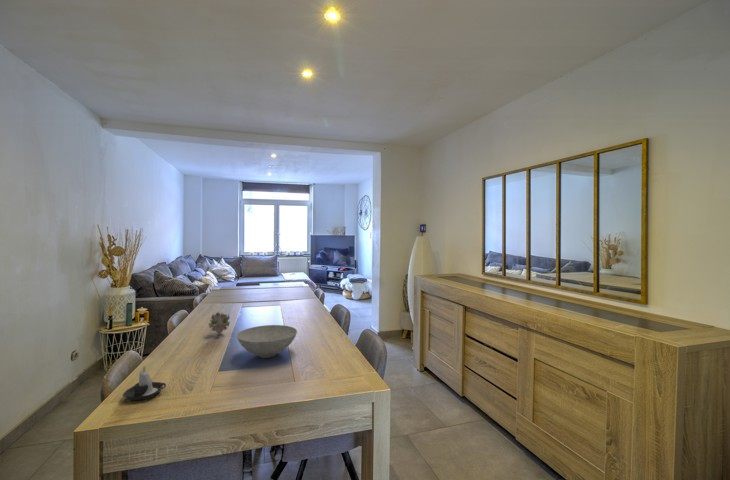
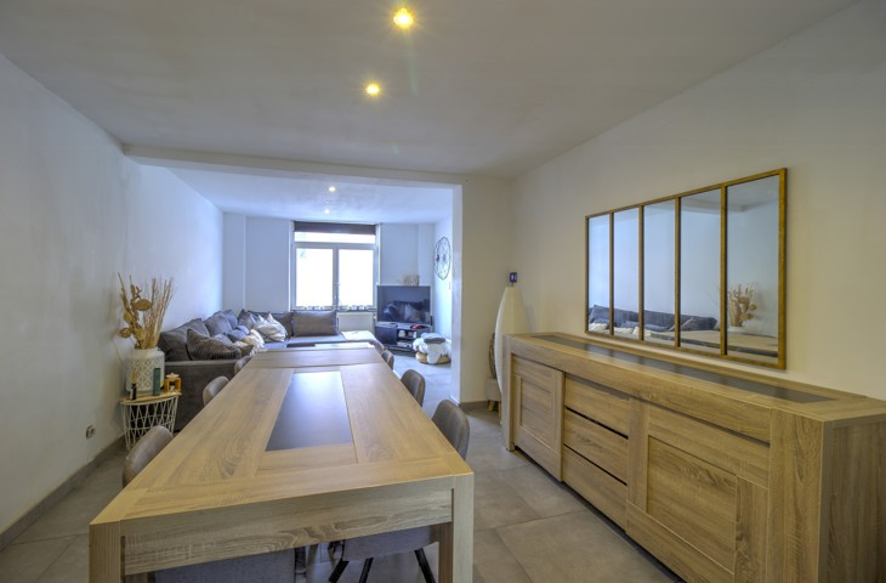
- candle (146, 379)
- bowl (267, 343)
- flower (219, 324)
